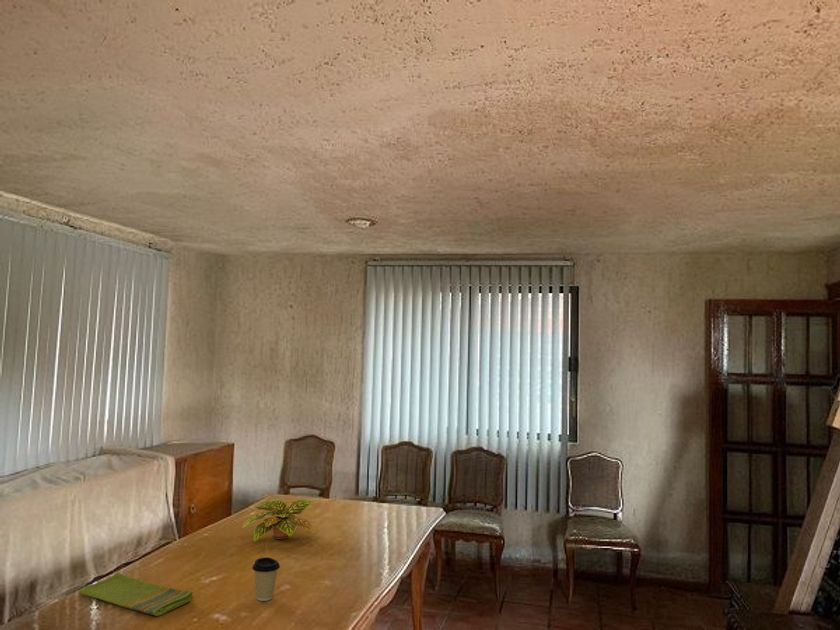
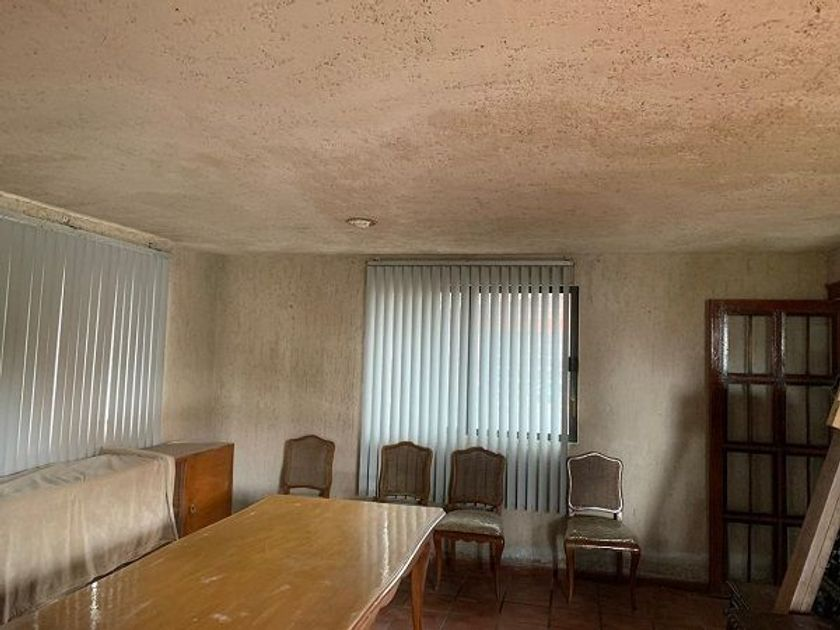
- coffee cup (265, 579)
- dish towel (135, 592)
- plant (277, 519)
